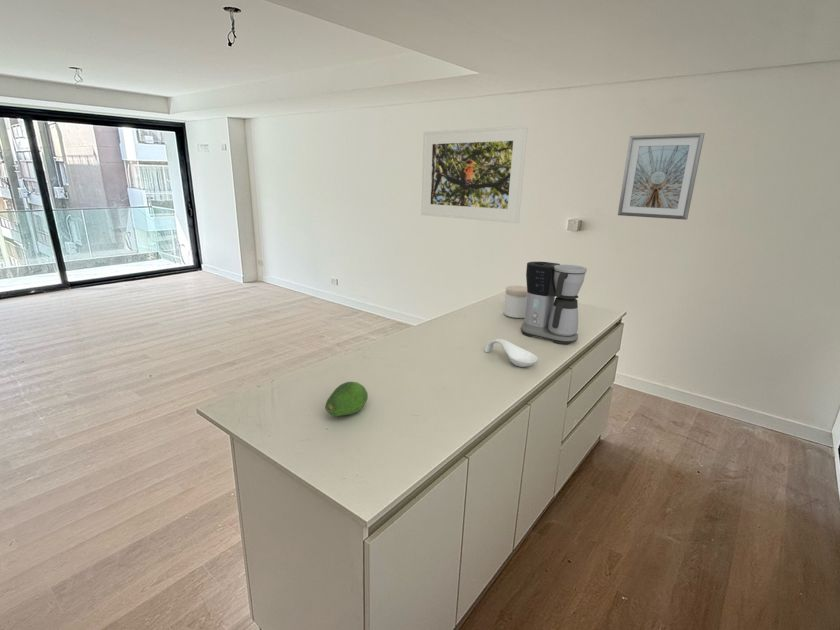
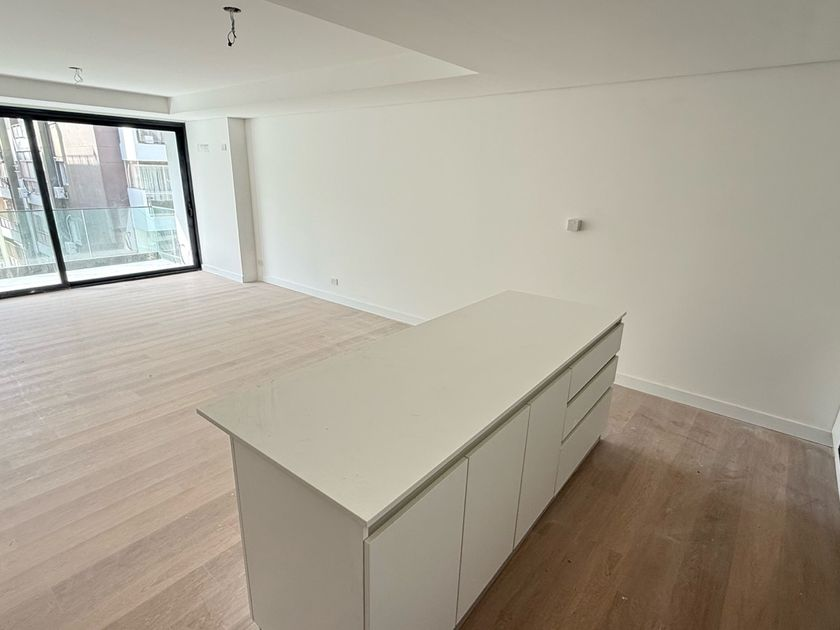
- picture frame (658, 177)
- coffee maker (550, 301)
- fruit (346, 399)
- jar (517, 301)
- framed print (468, 175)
- spoon rest (510, 351)
